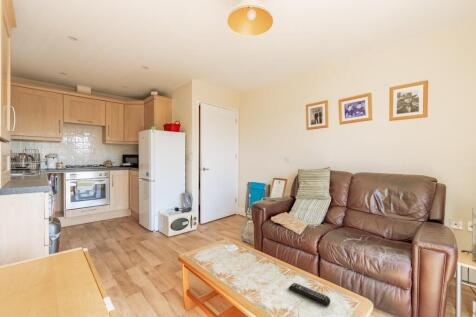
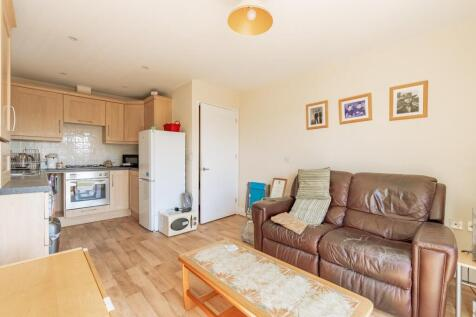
- remote control (308, 293)
